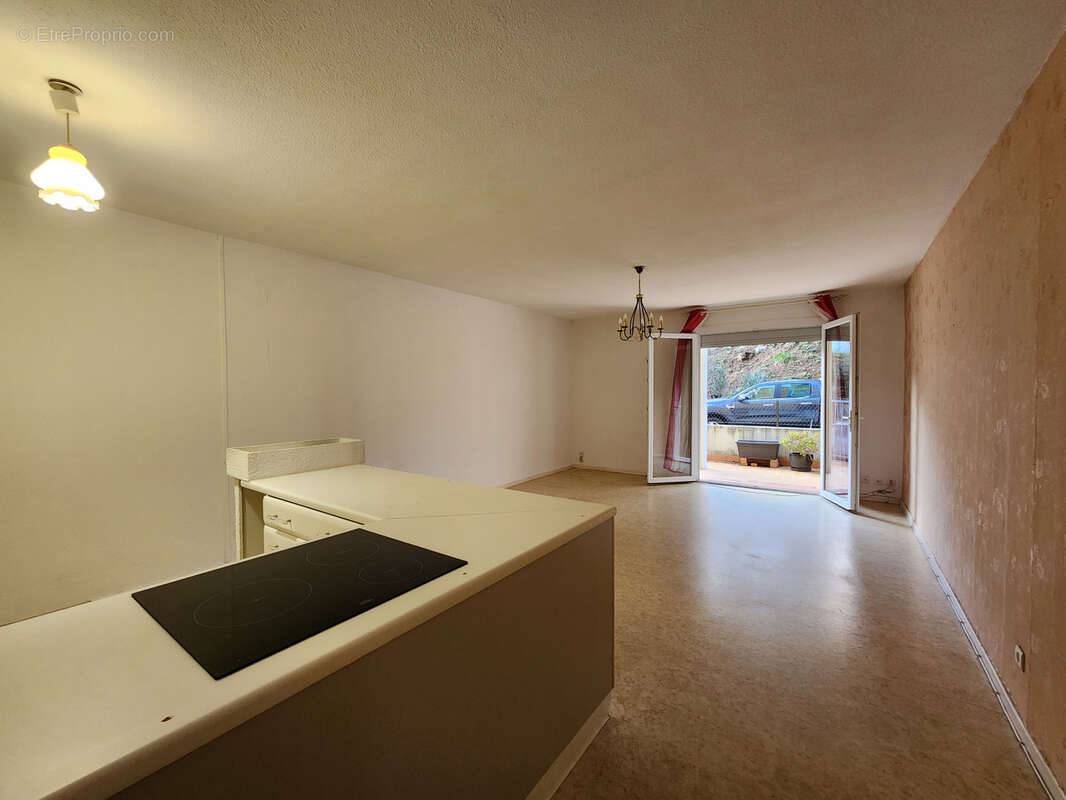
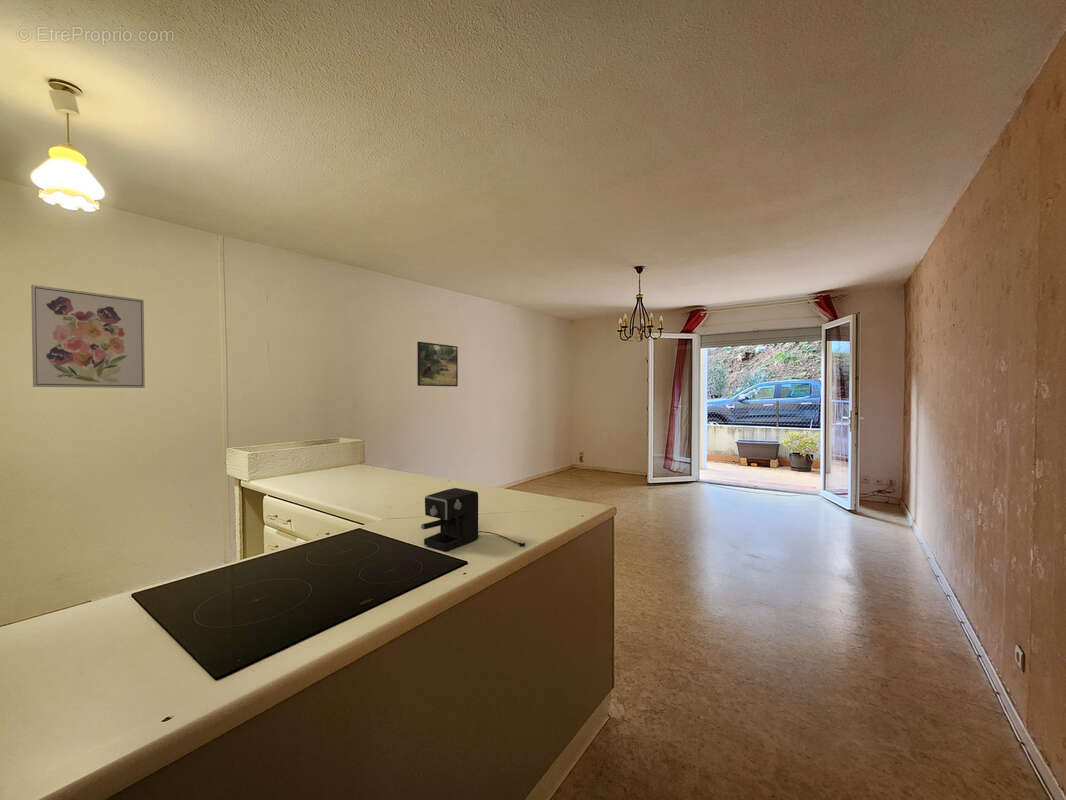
+ wall art (92, 340)
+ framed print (438, 365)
+ coffee maker (472, 521)
